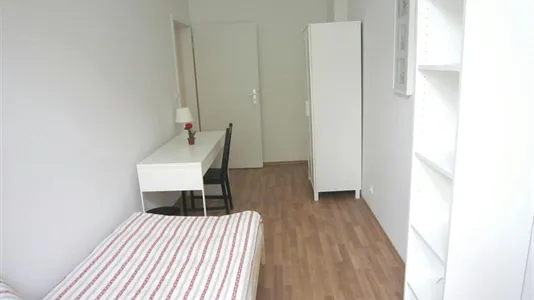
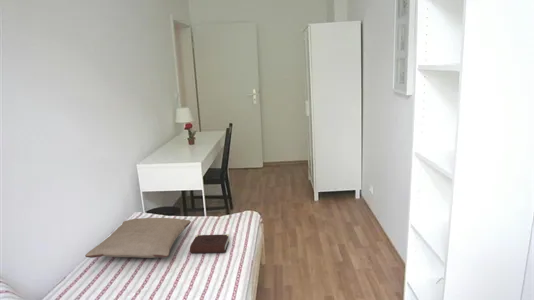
+ pillow (143, 237)
+ book (210, 243)
